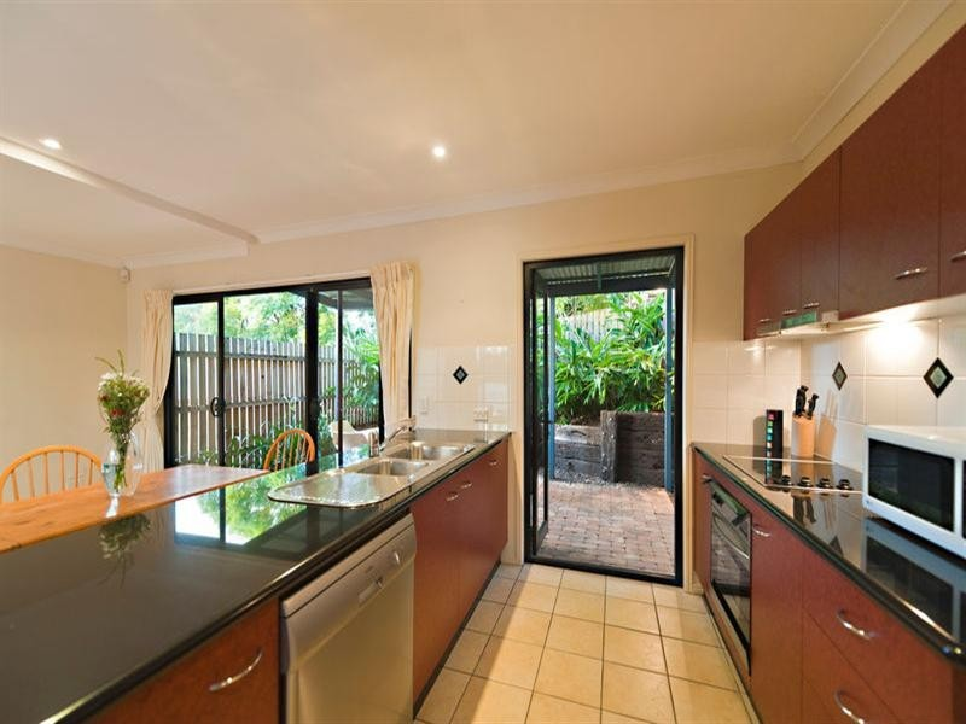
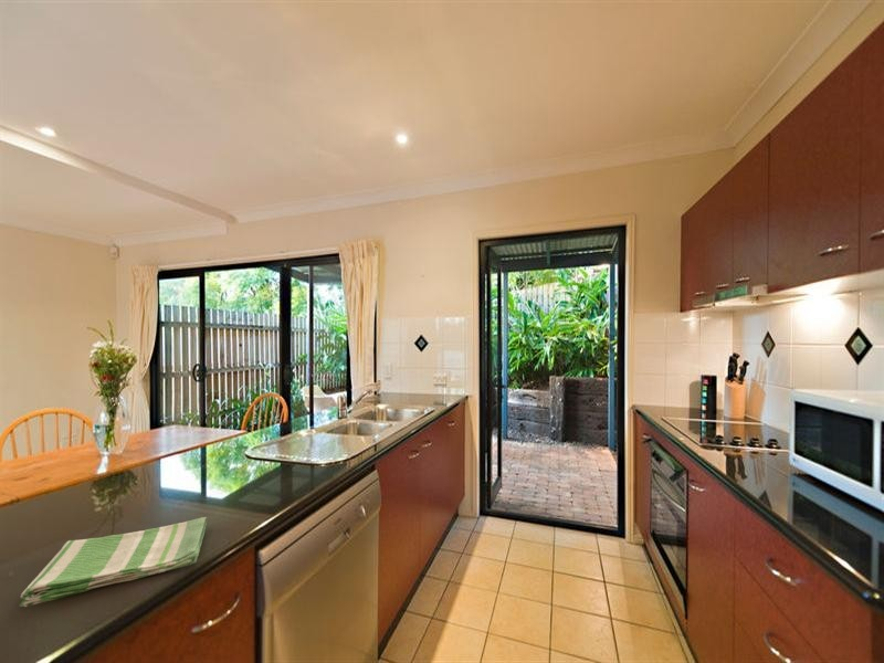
+ dish towel (129, 551)
